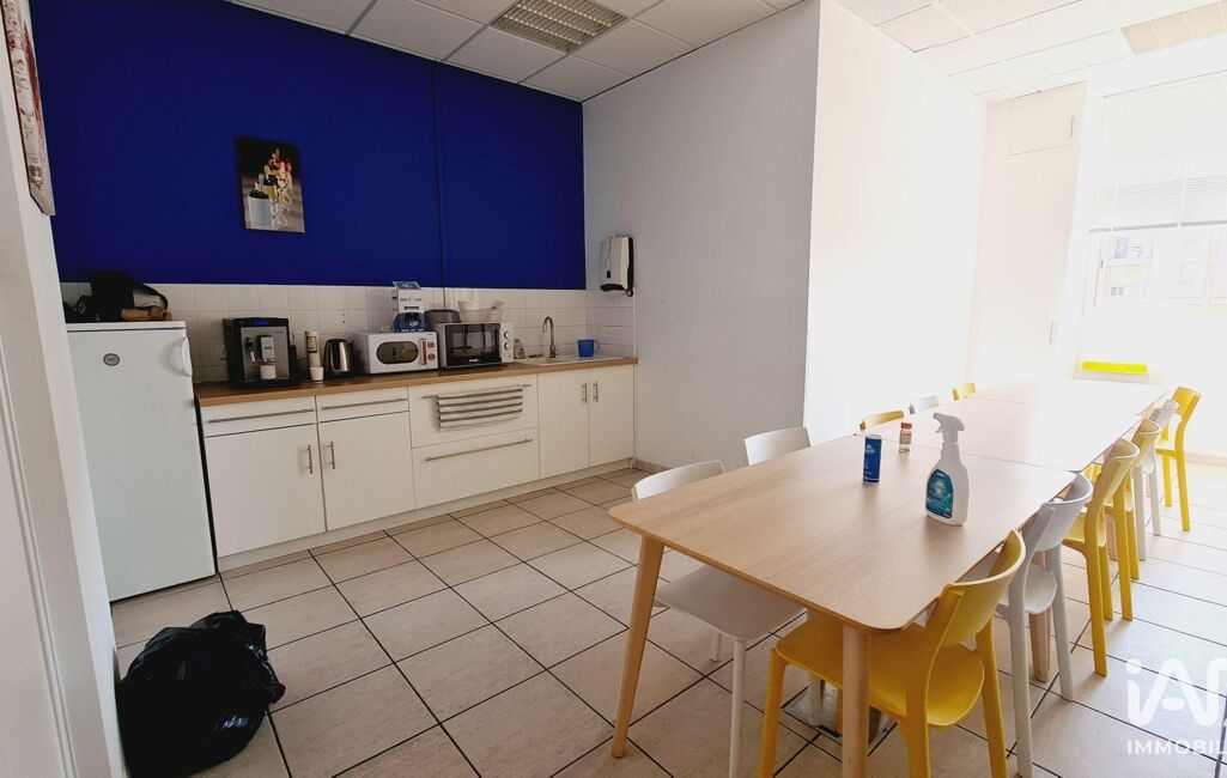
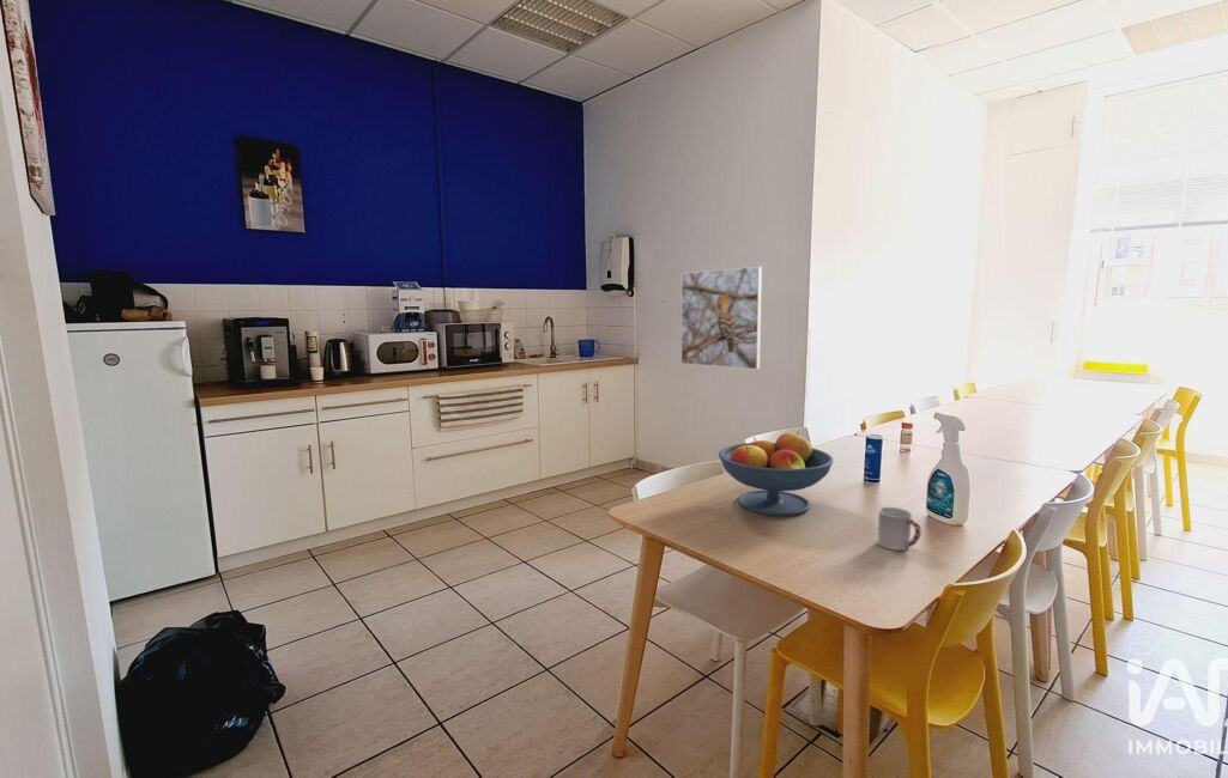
+ cup (900, 530)
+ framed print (718, 318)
+ fruit bowl (774, 470)
